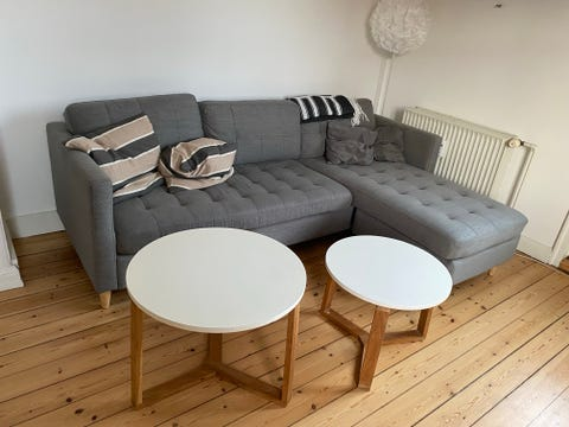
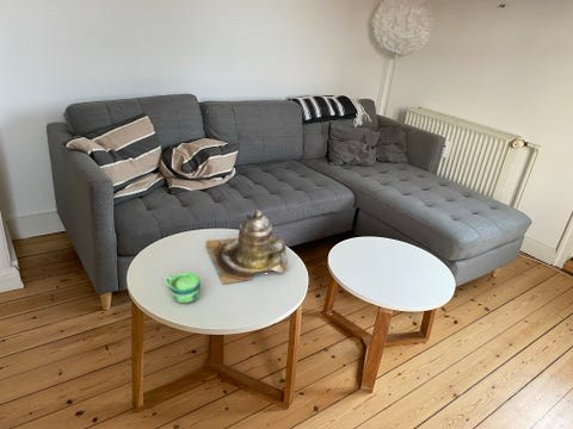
+ teapot (248, 235)
+ cup (180, 288)
